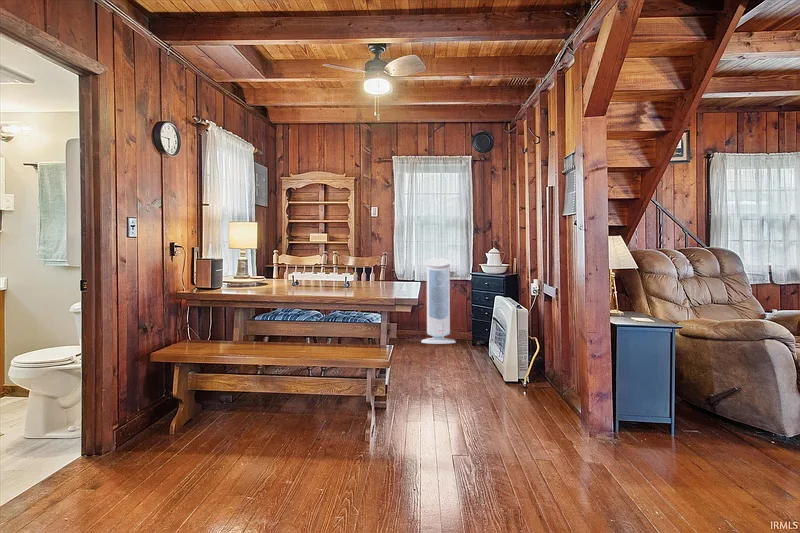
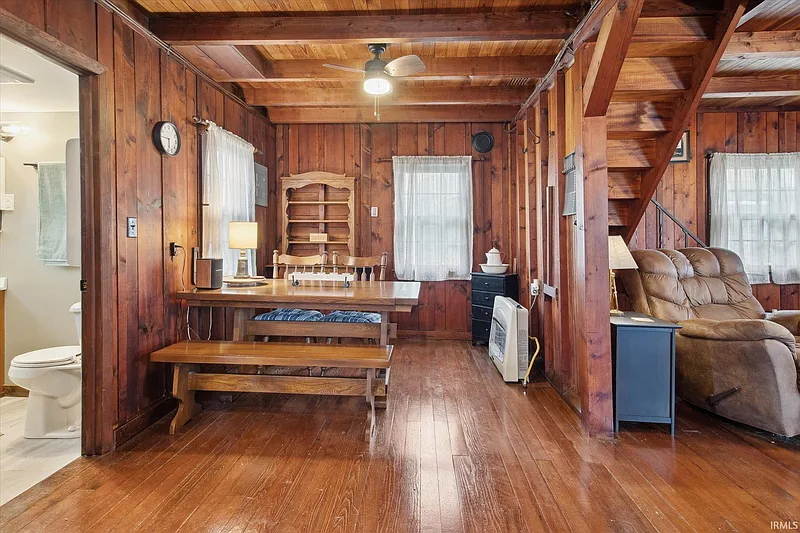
- air purifier (438, 300)
